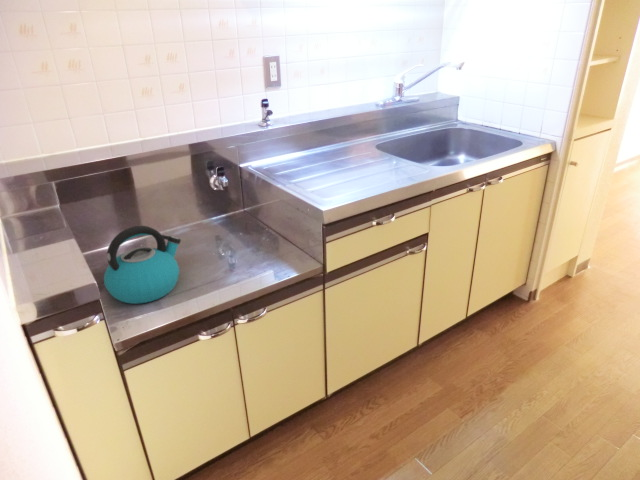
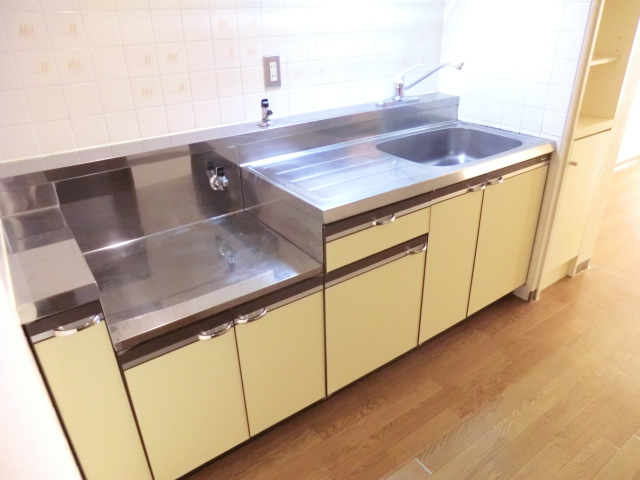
- kettle (144, 257)
